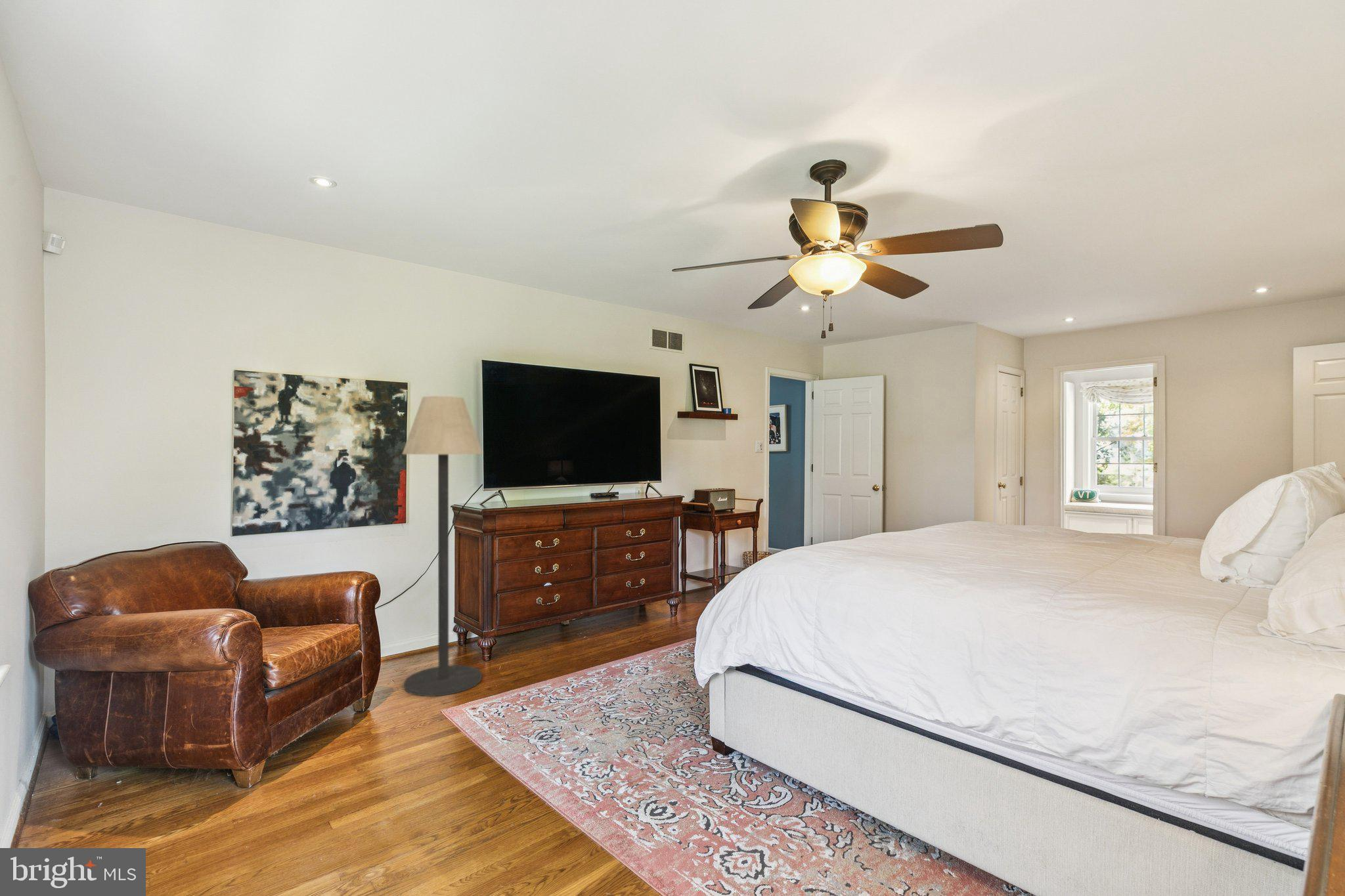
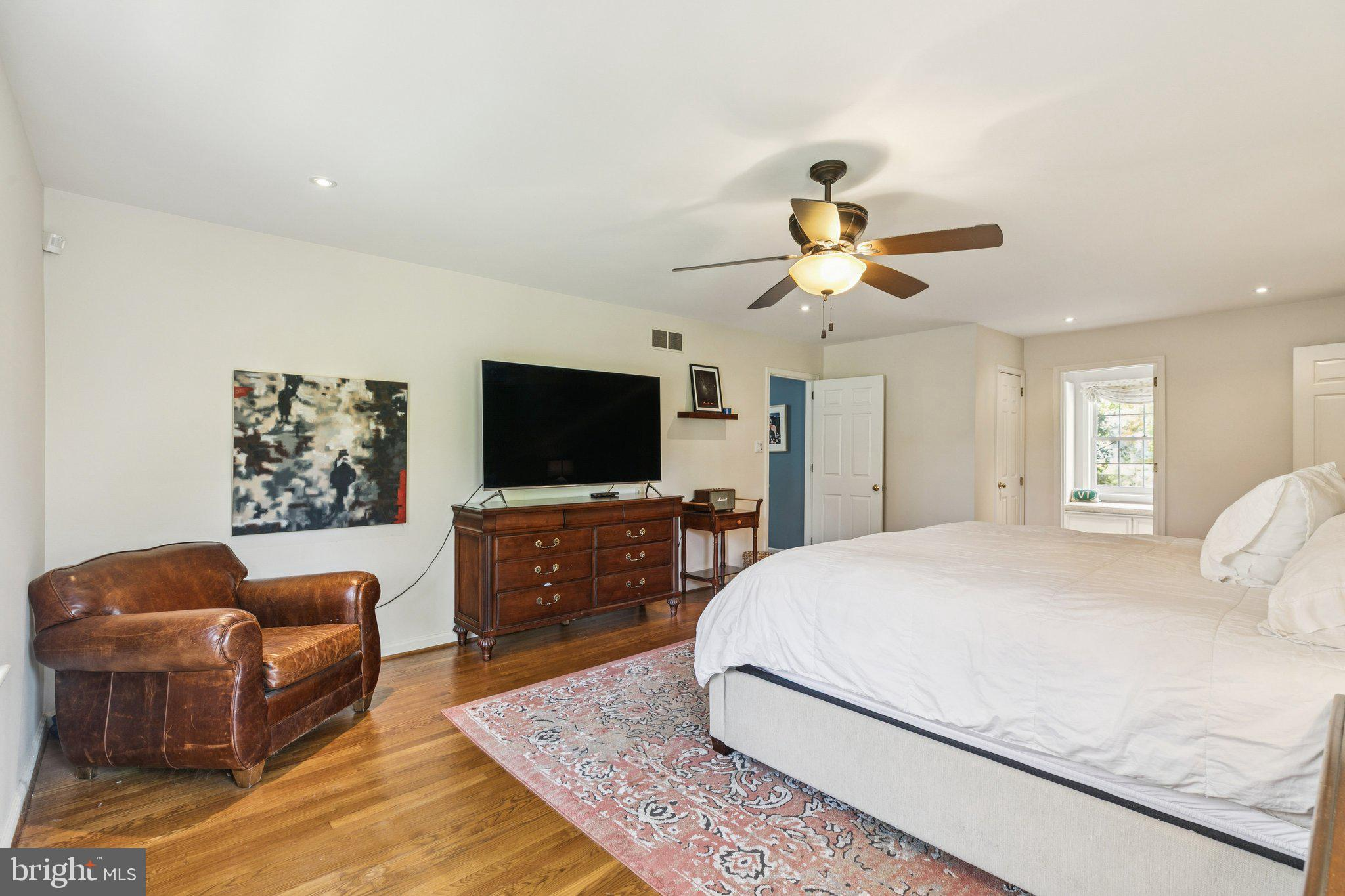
- floor lamp (443, 540)
